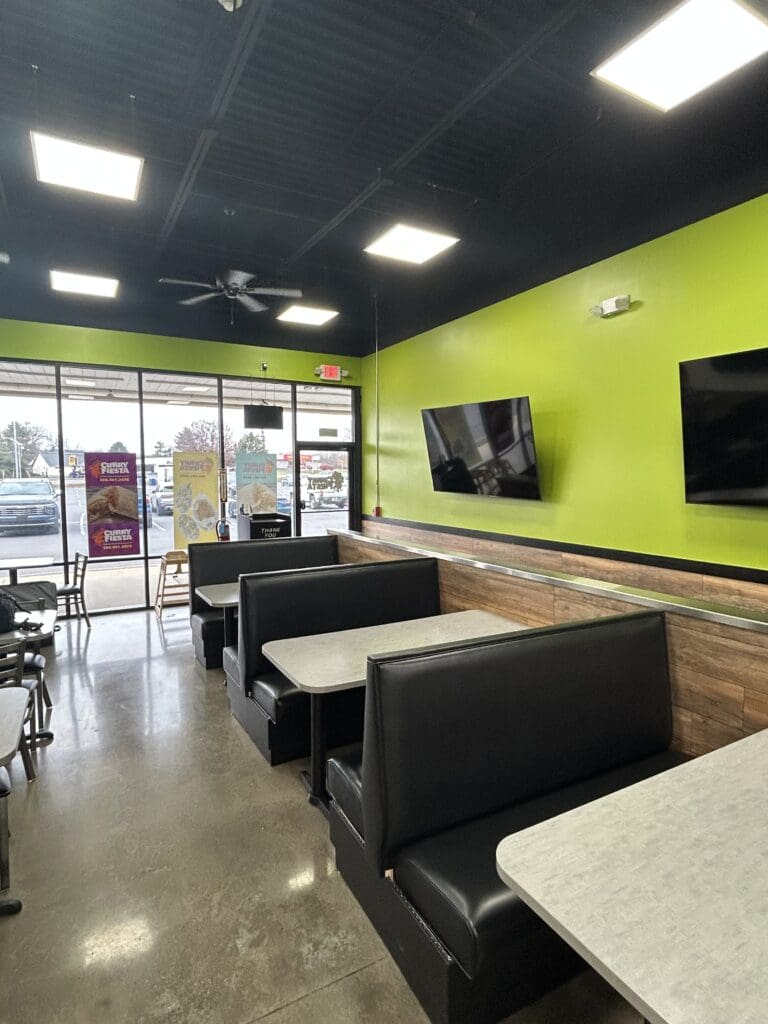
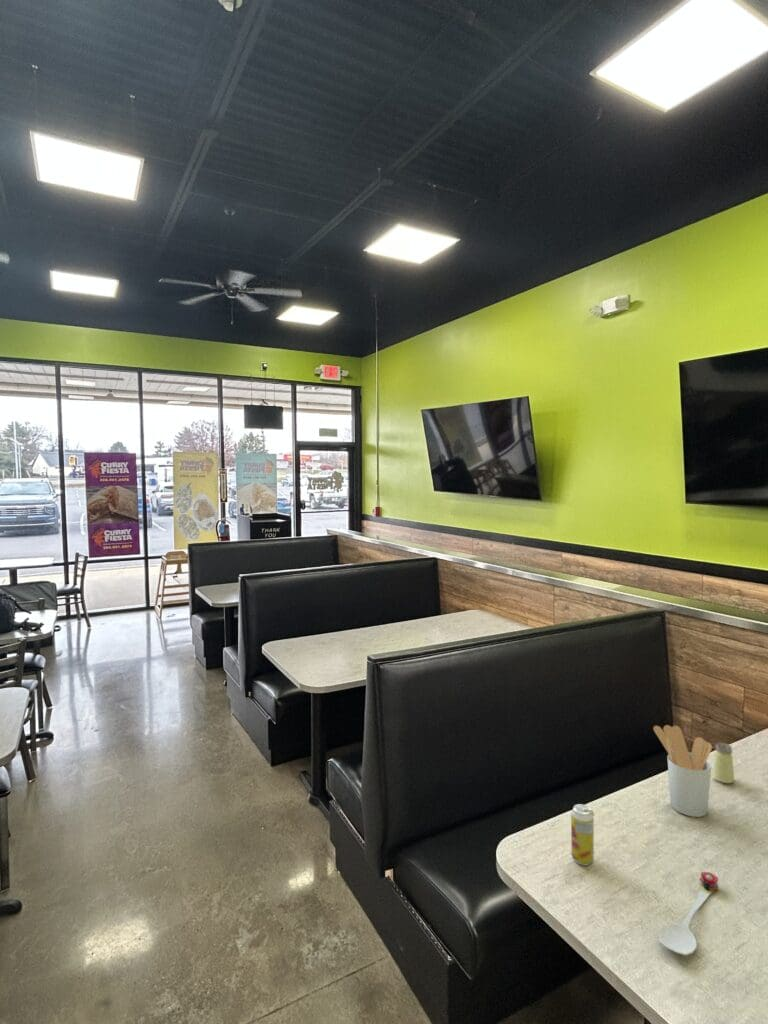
+ spoon (692, 910)
+ utensil holder (681, 767)
+ saltshaker (723, 761)
+ beverage can (582, 833)
